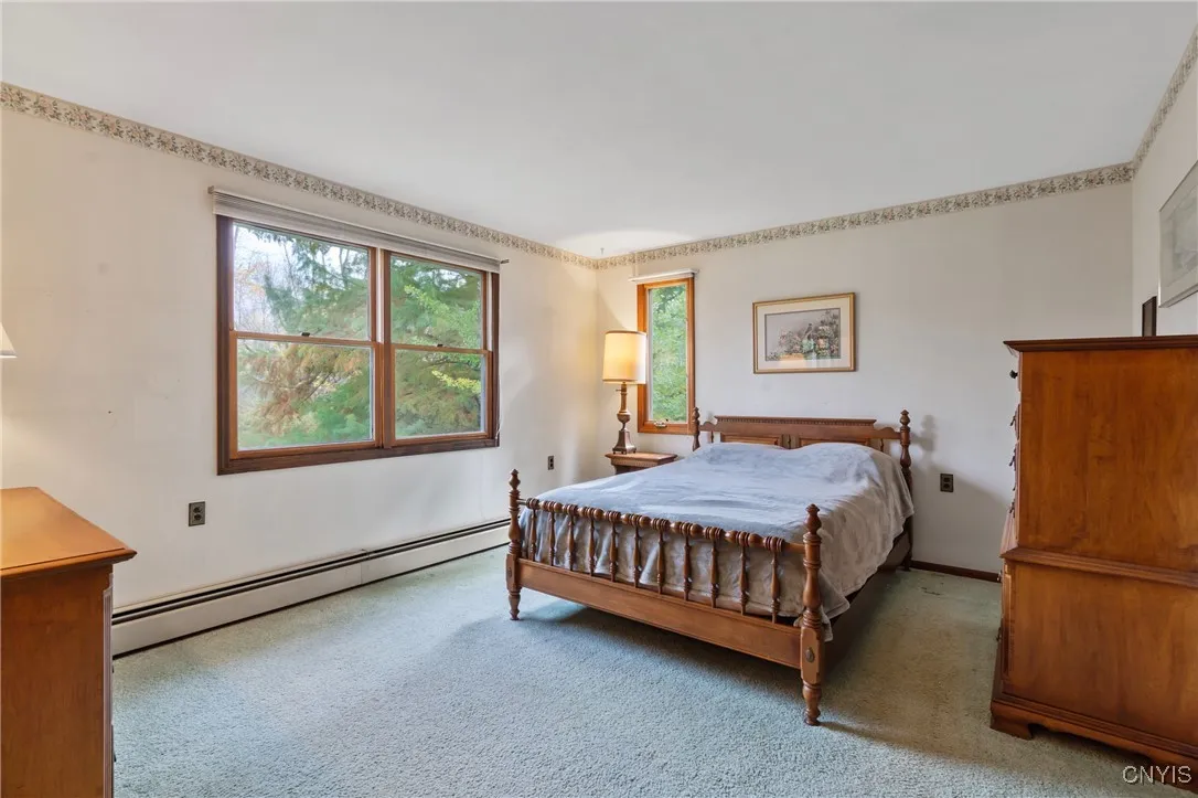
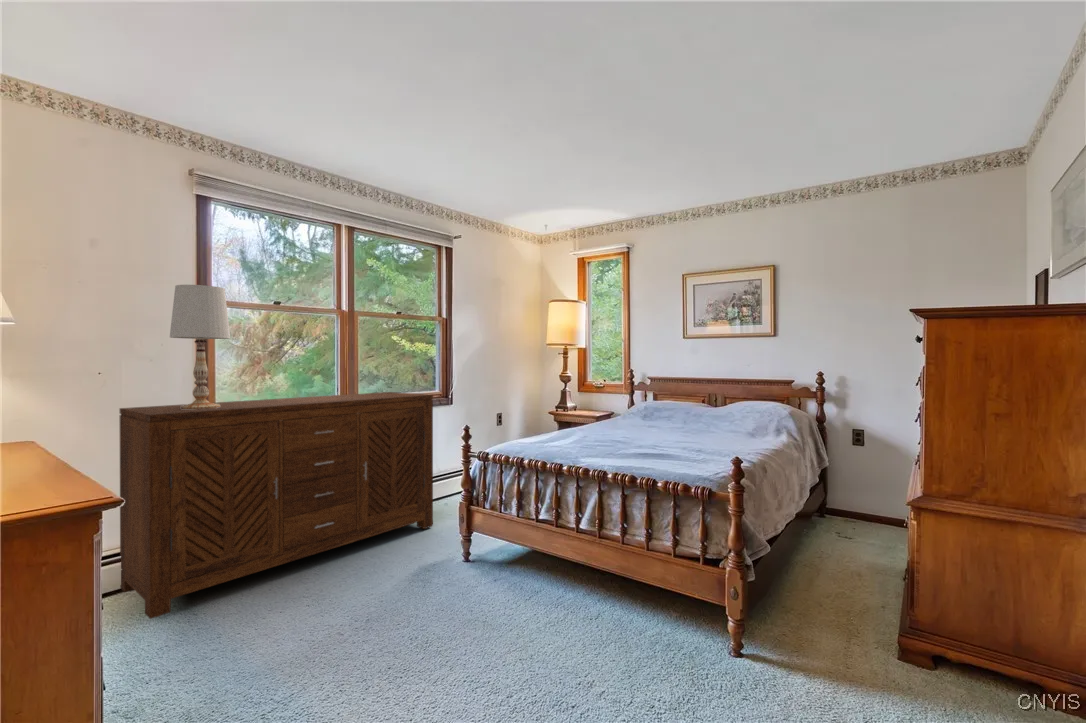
+ sideboard (302, 477)
+ table lamp (200, 347)
